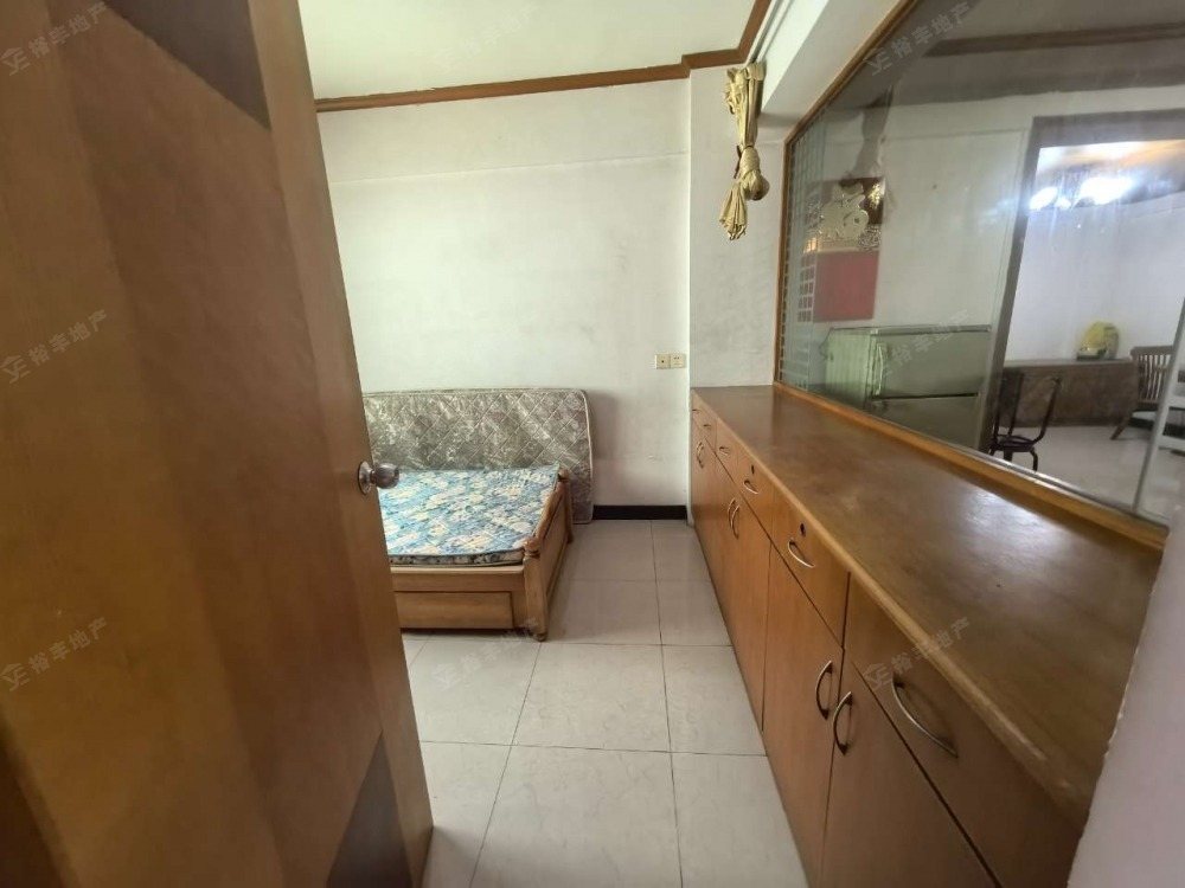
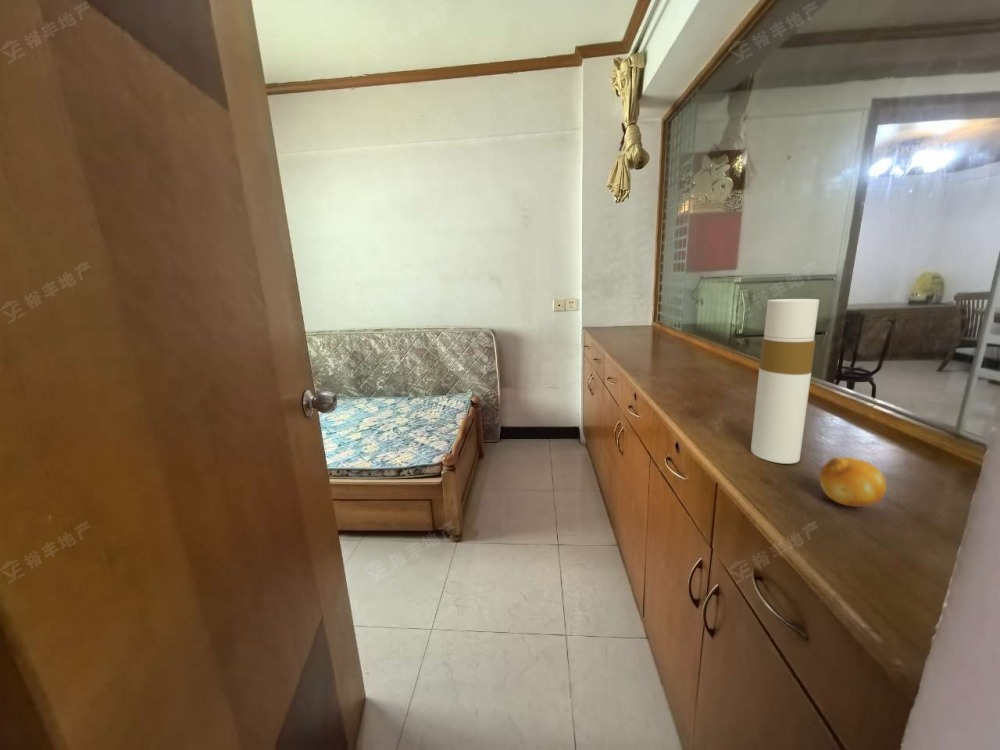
+ fruit (851, 481)
+ pump dispenser (783, 380)
